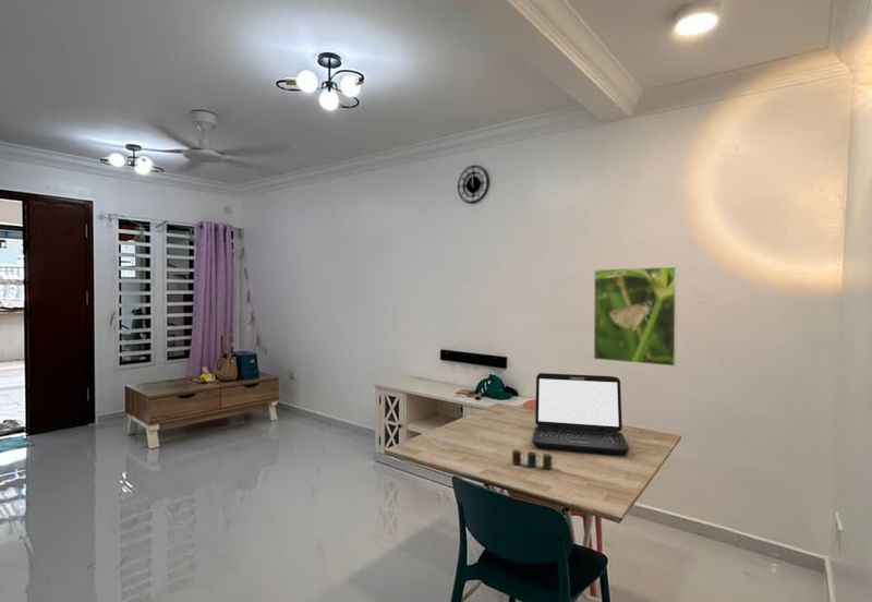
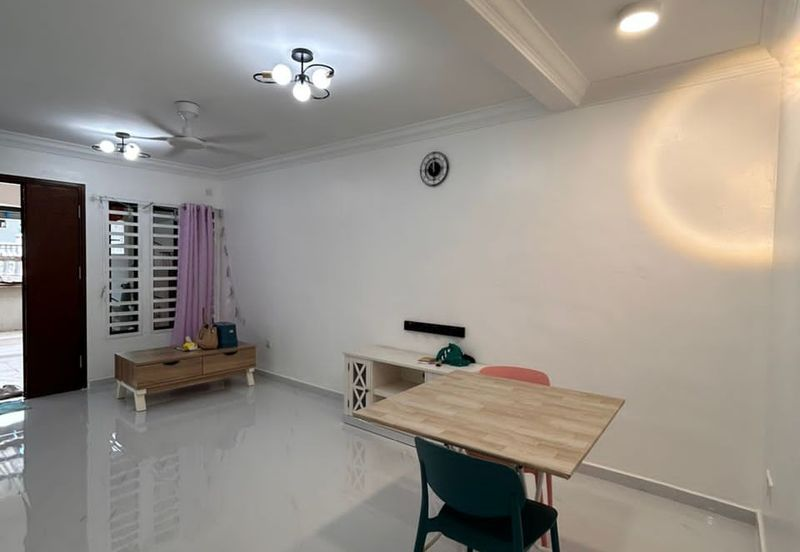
- laptop (578, 410)
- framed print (632, 315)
- cup (533, 455)
